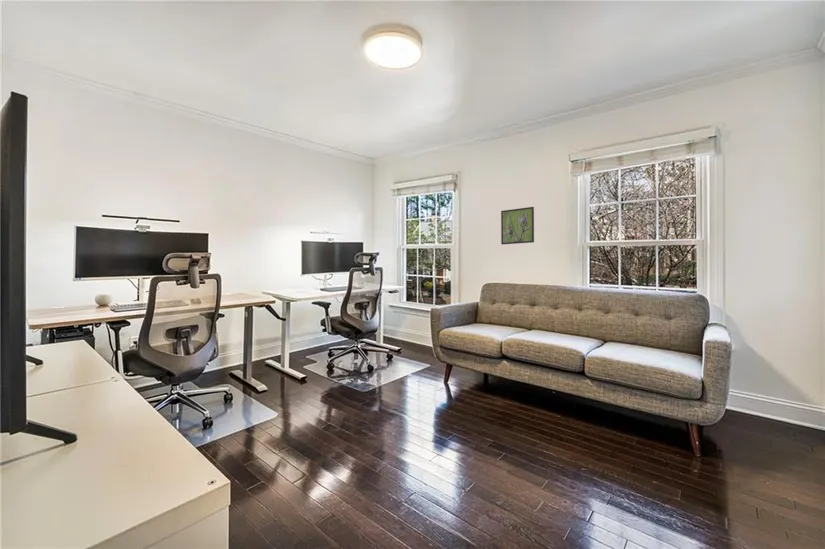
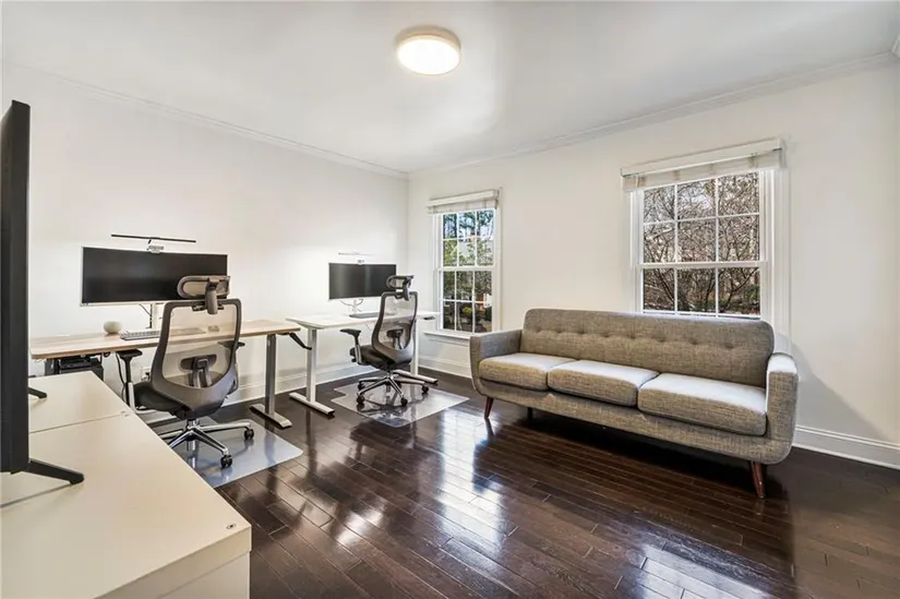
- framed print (517, 226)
